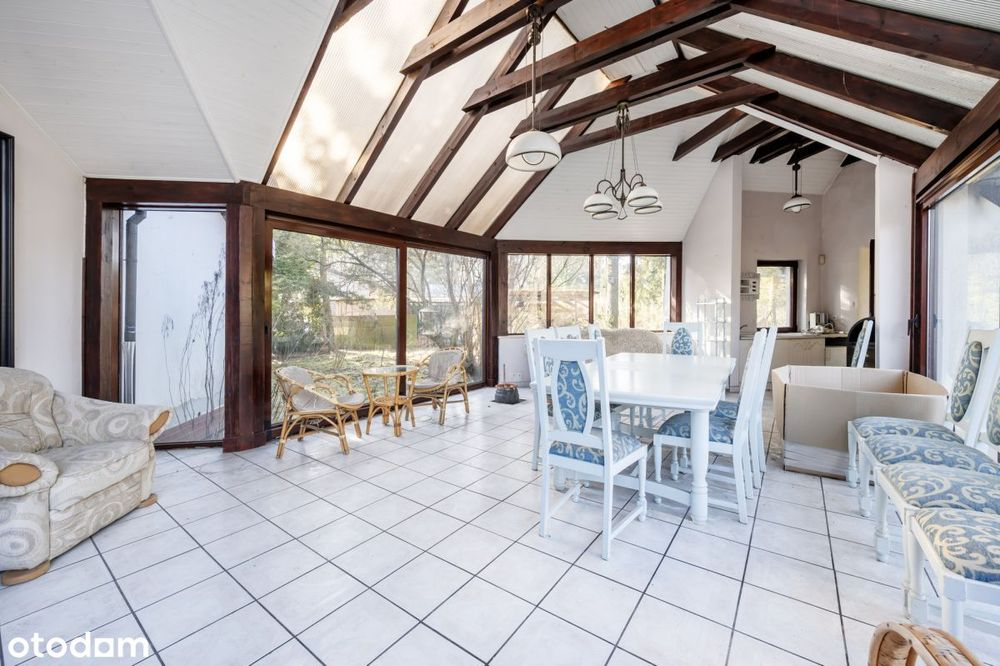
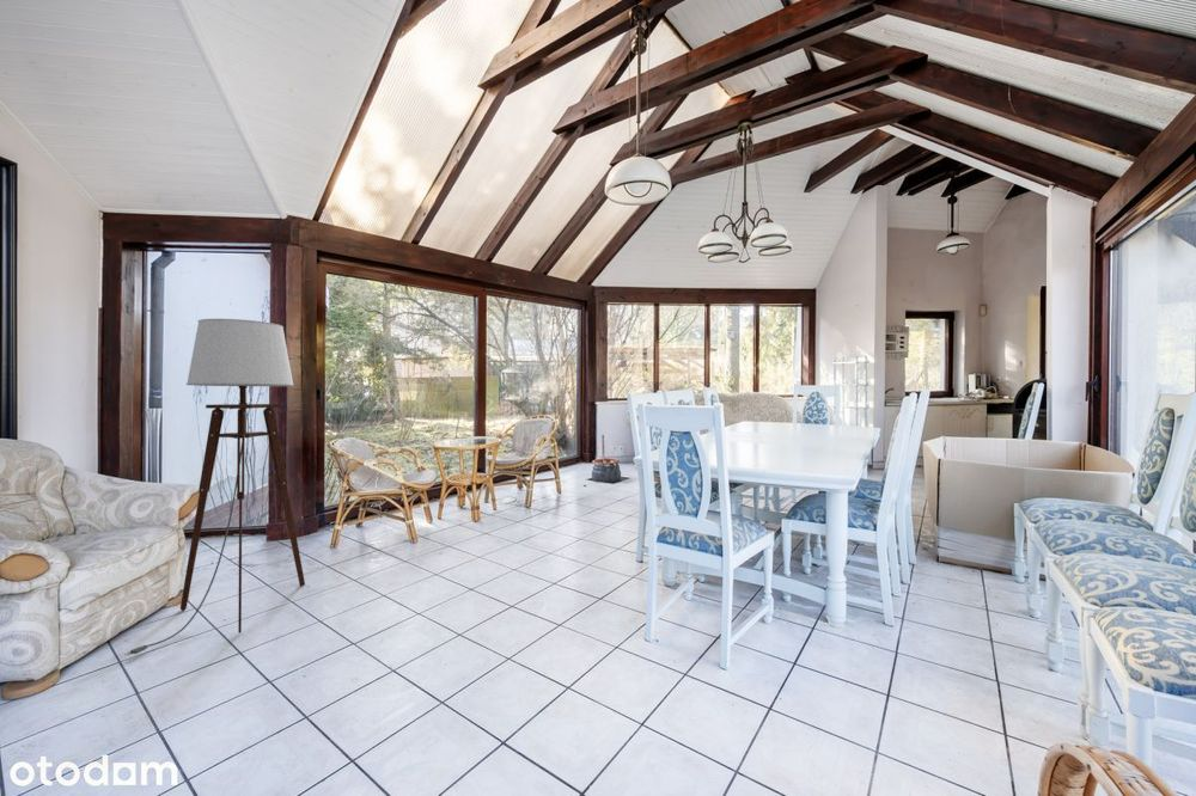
+ floor lamp (213, 467)
